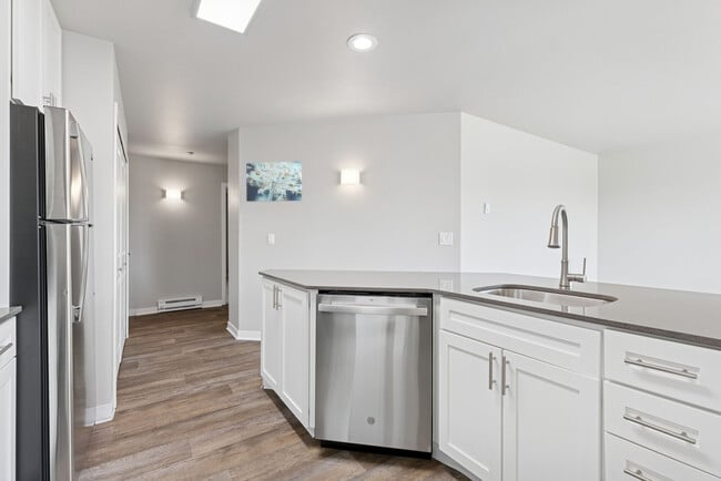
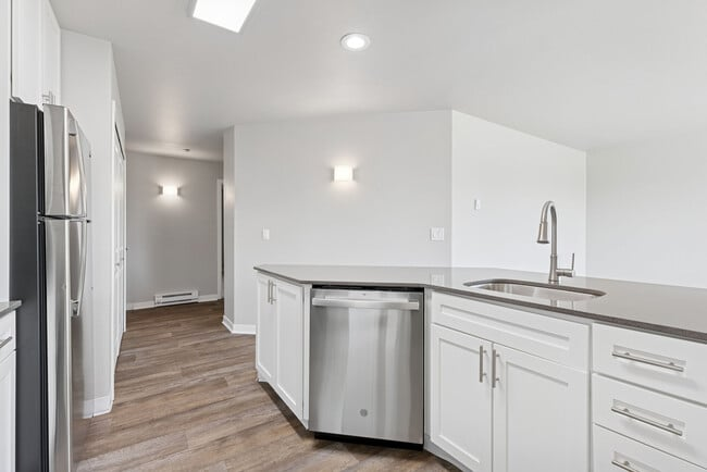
- wall art (273, 182)
